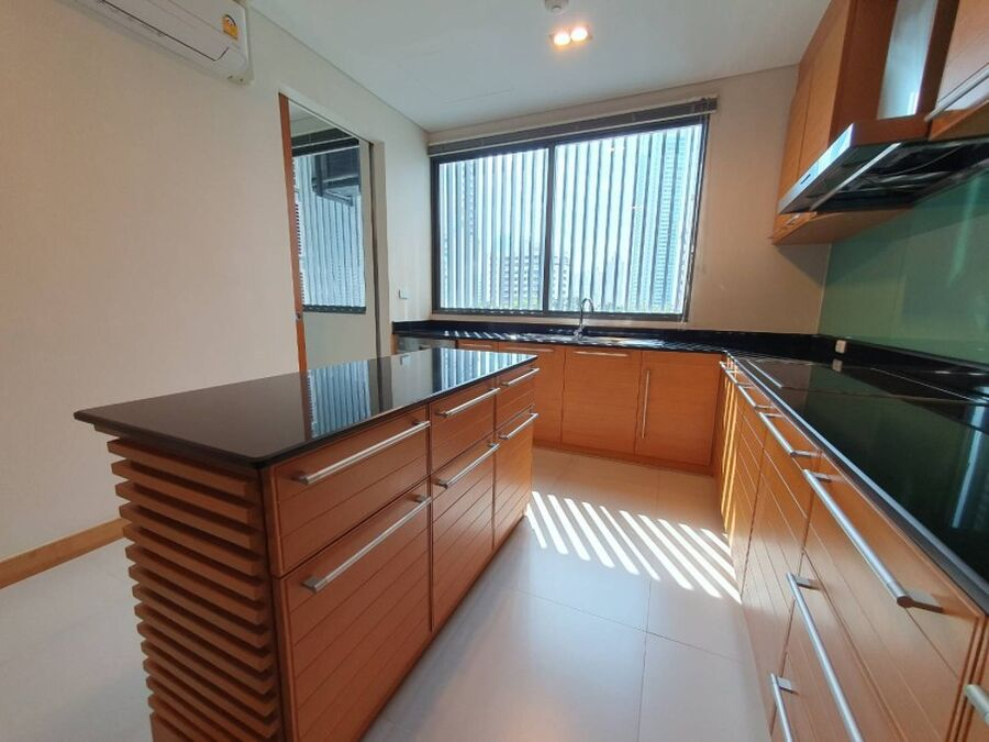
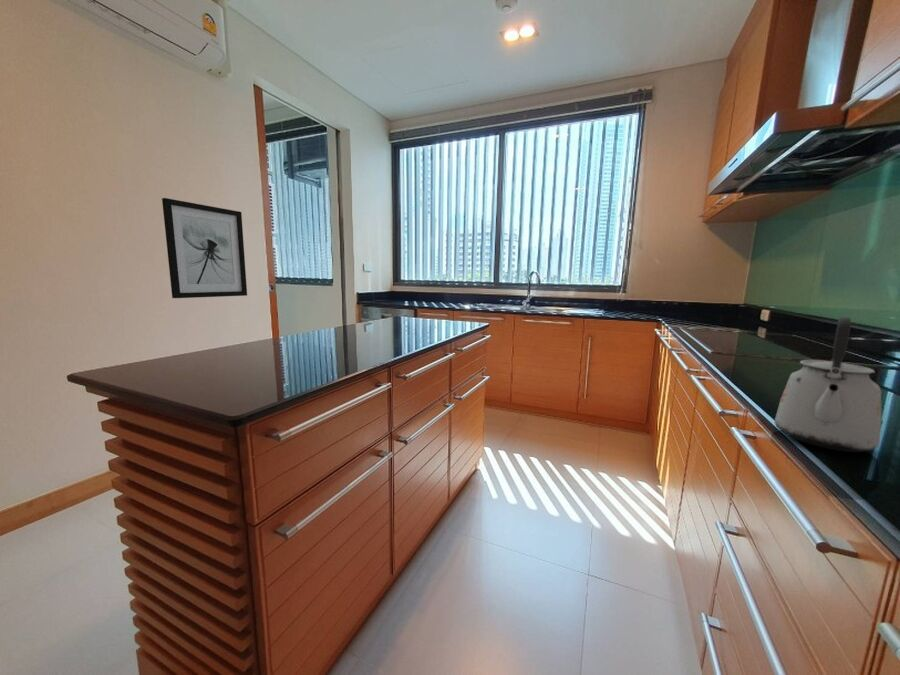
+ kettle (832, 383)
+ wall art (209, 252)
